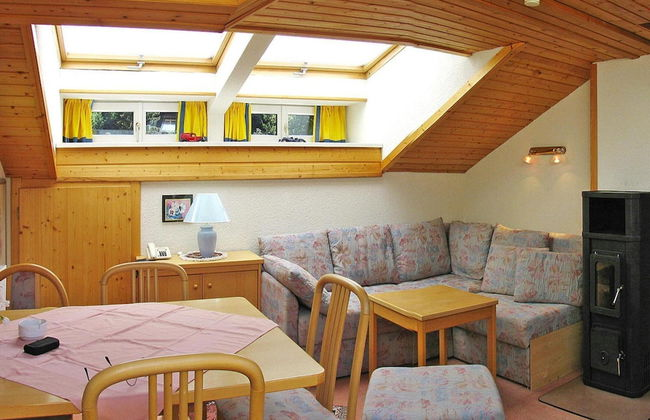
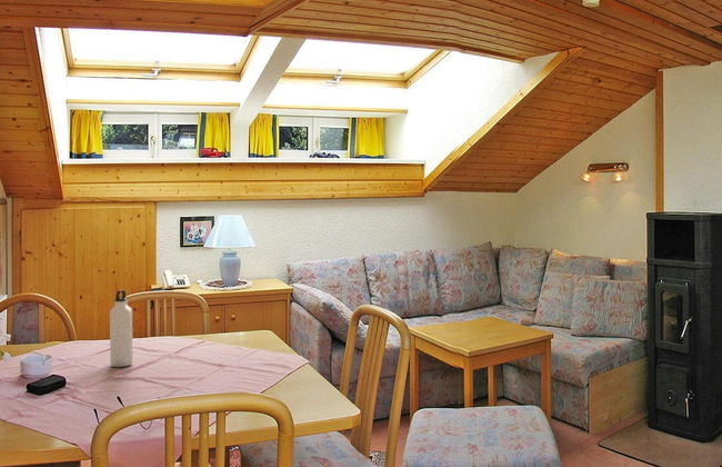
+ water bottle (121, 327)
